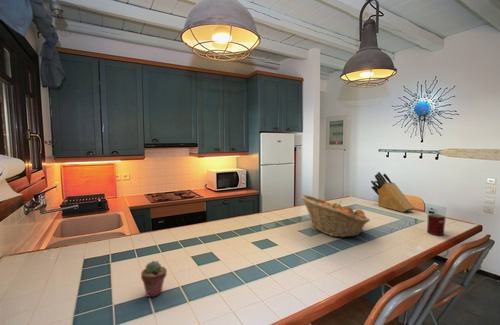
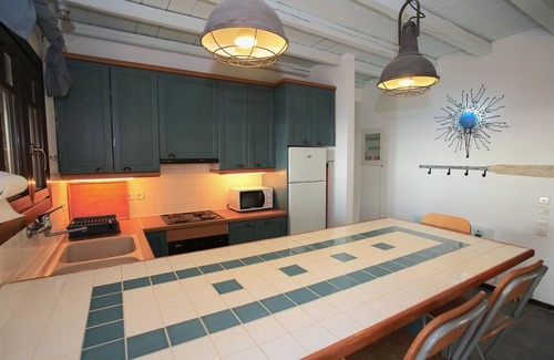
- knife block (391, 190)
- fruit basket (332, 213)
- potted succulent (154, 277)
- mug (437, 223)
